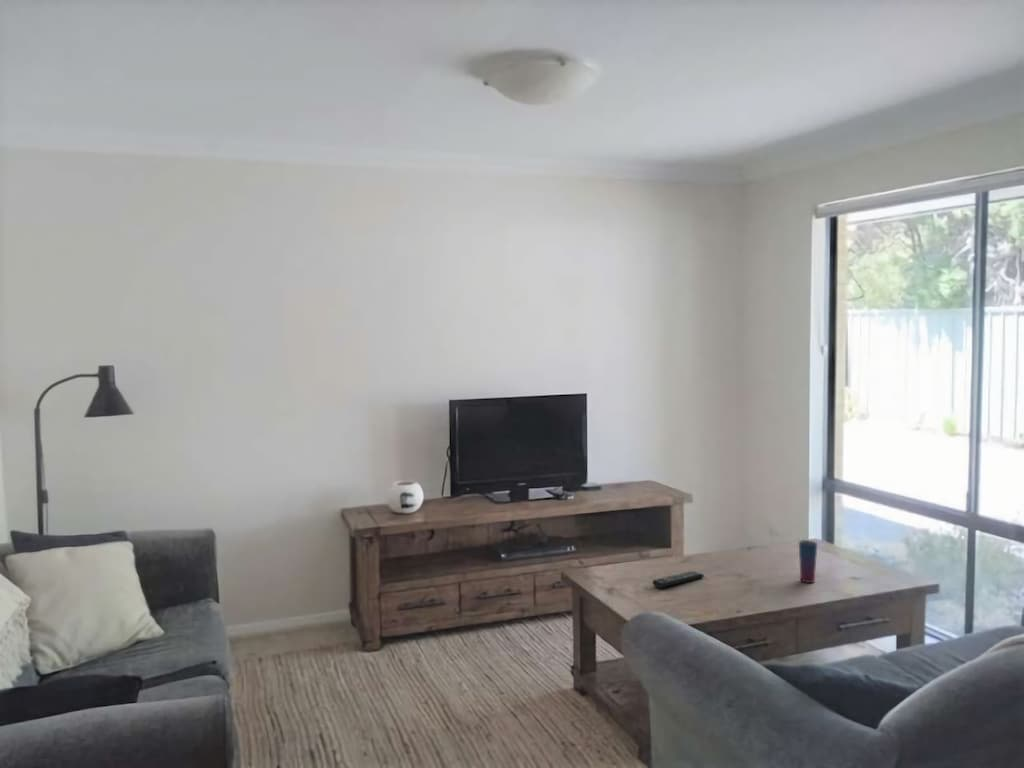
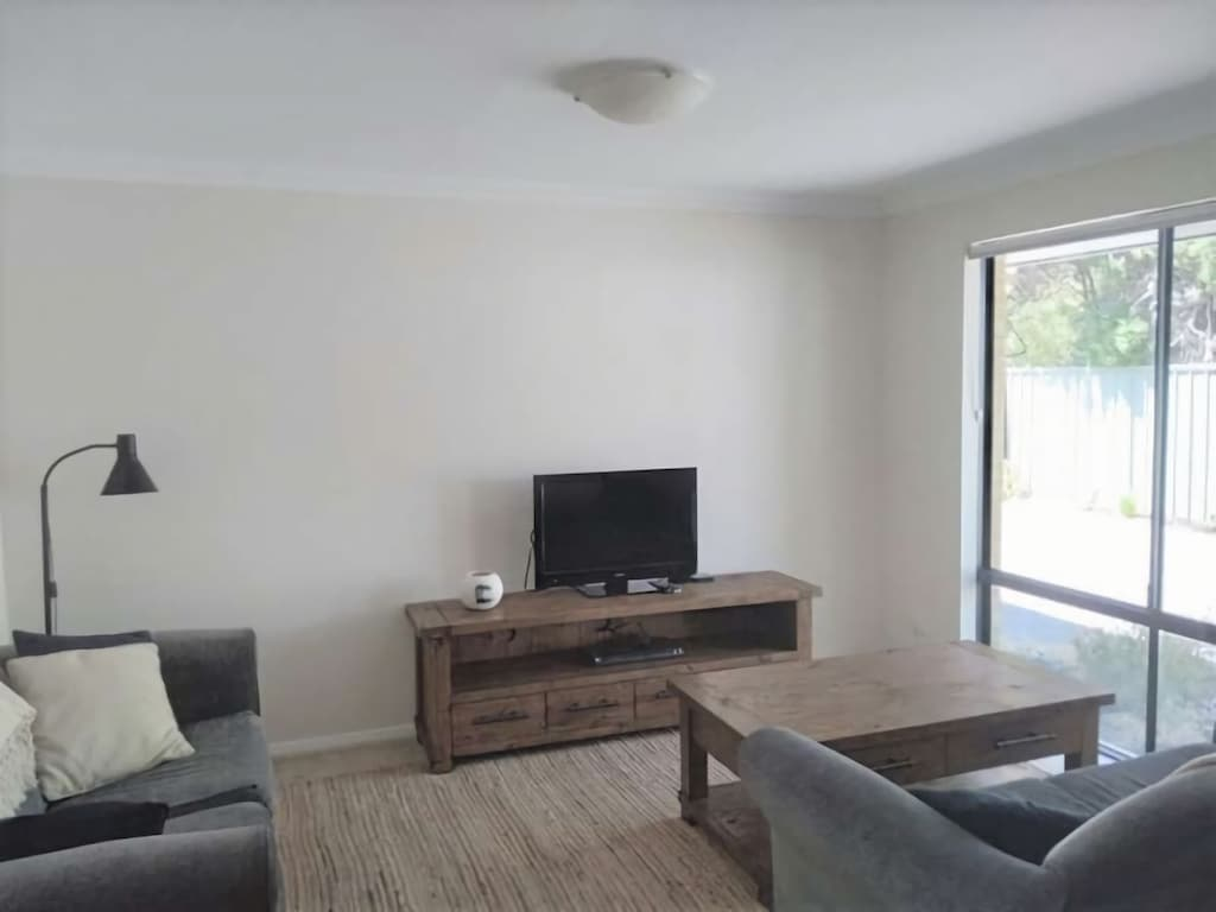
- cup (807, 561)
- remote control (678, 579)
